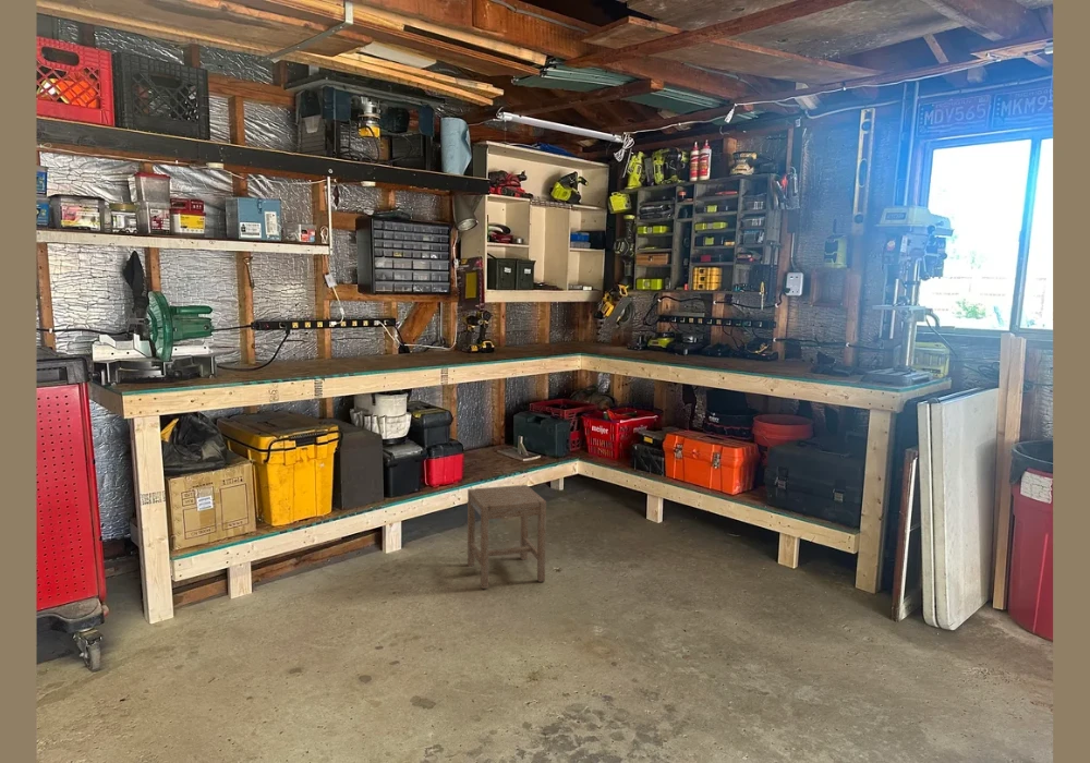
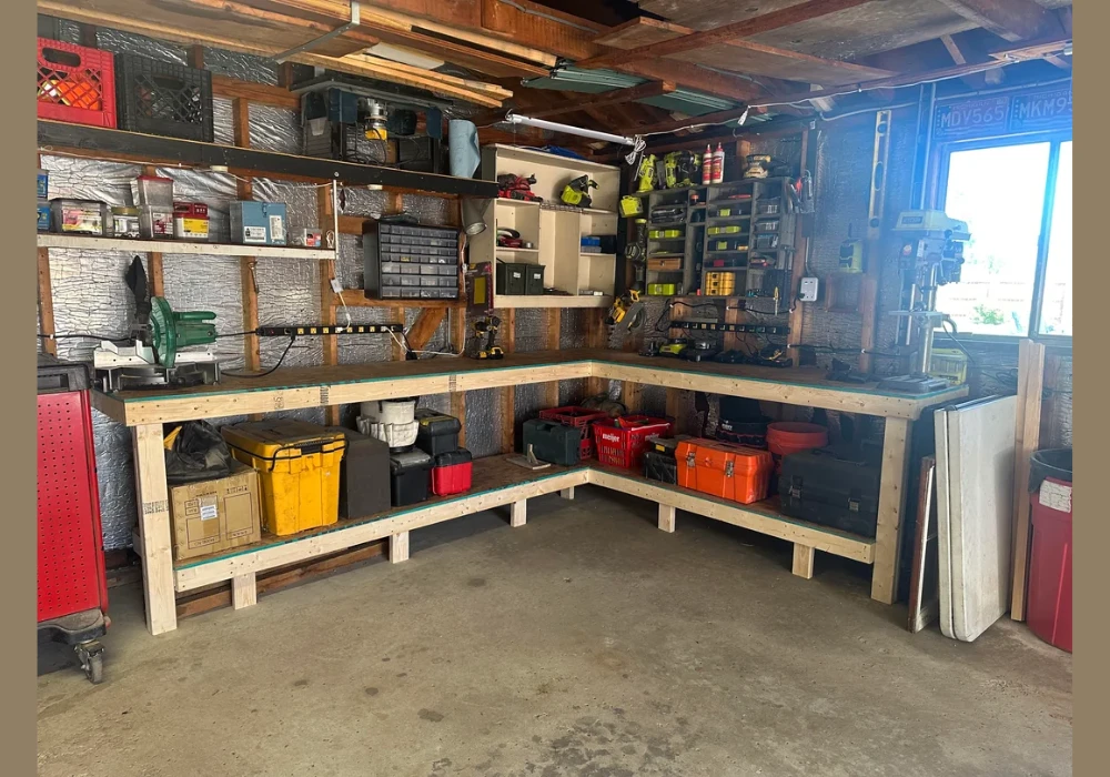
- stool (505, 548)
